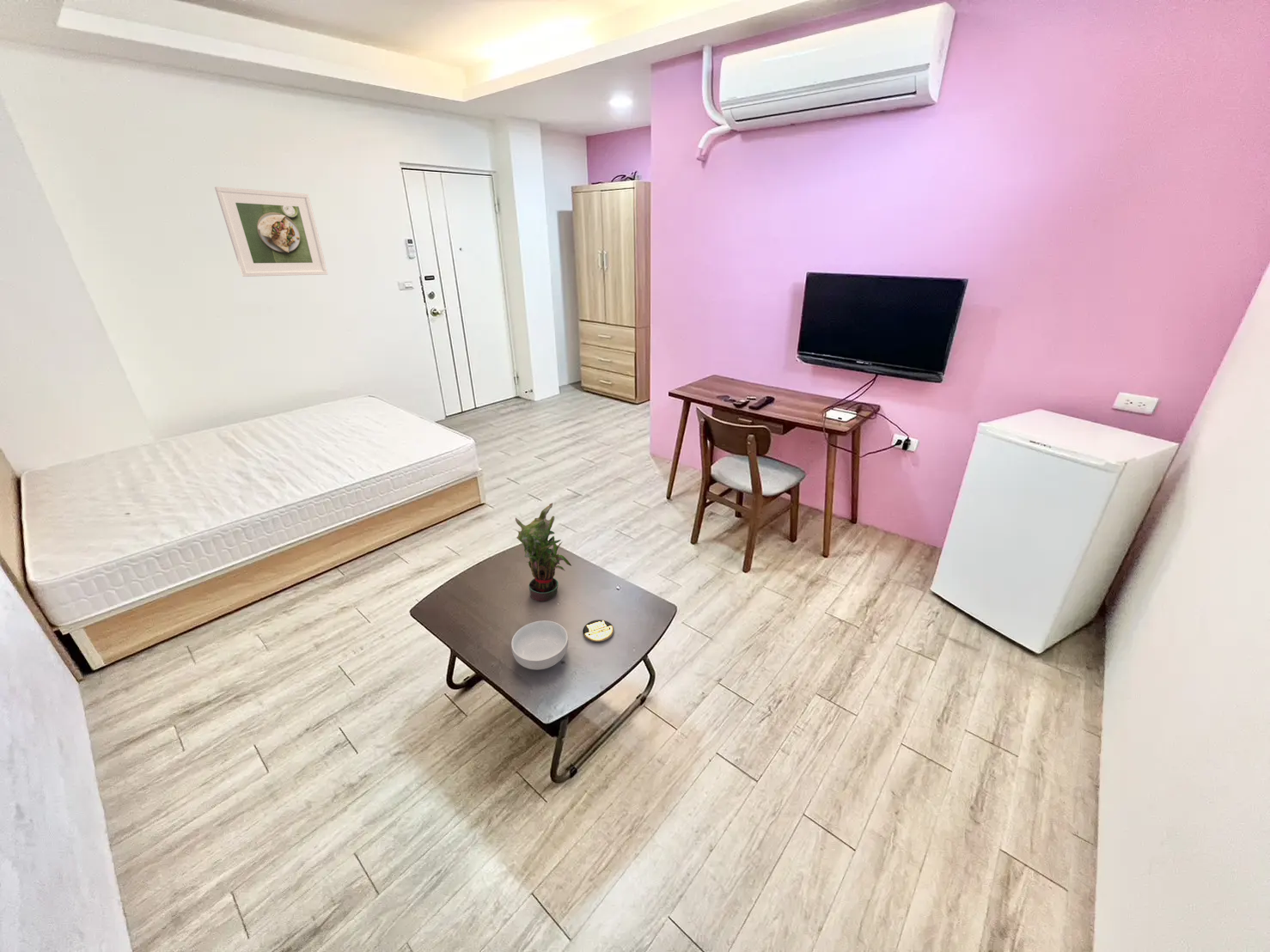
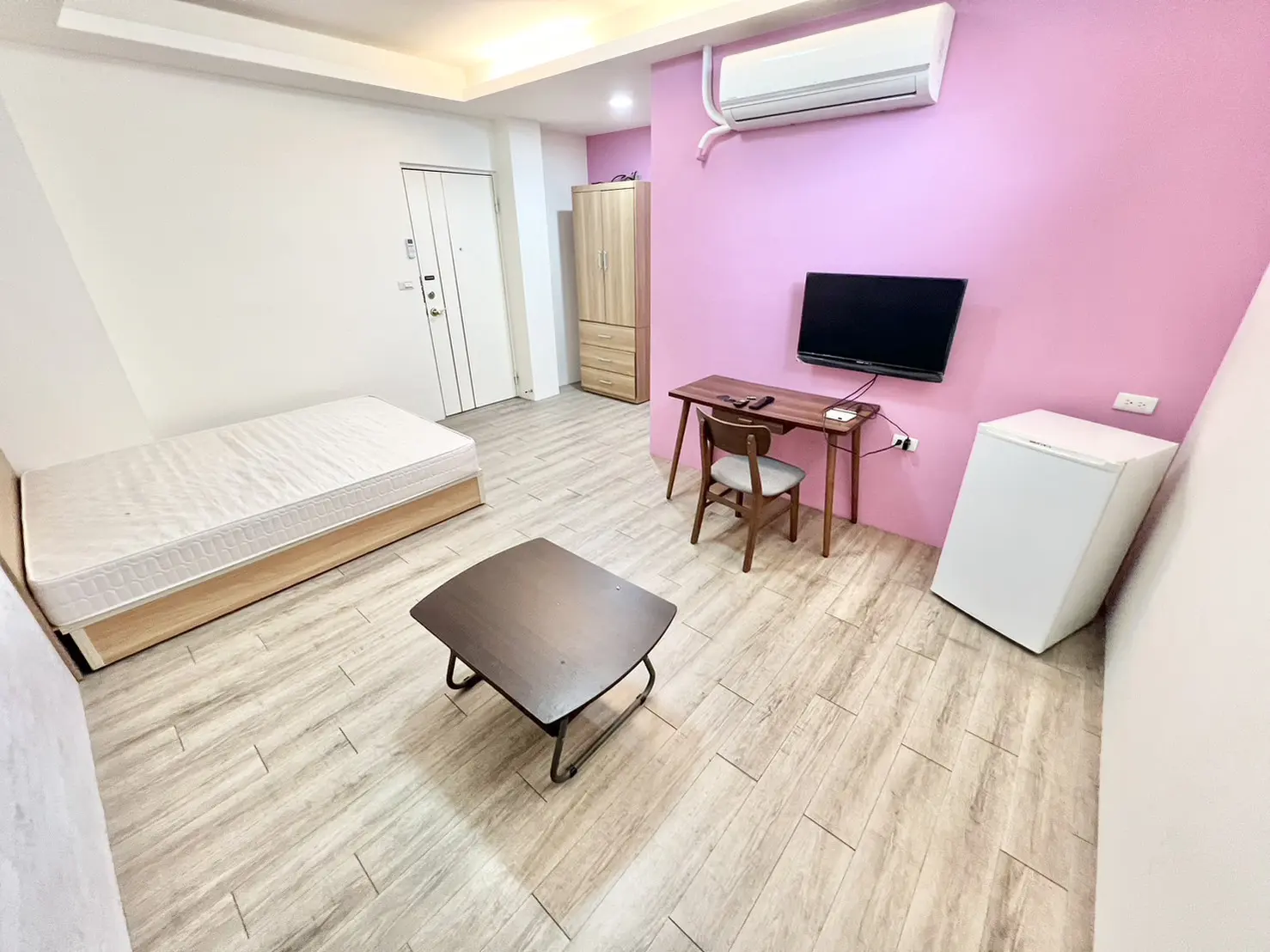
- coaster (598, 630)
- cereal bowl (540, 648)
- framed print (276, 234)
- potted plant (545, 552)
